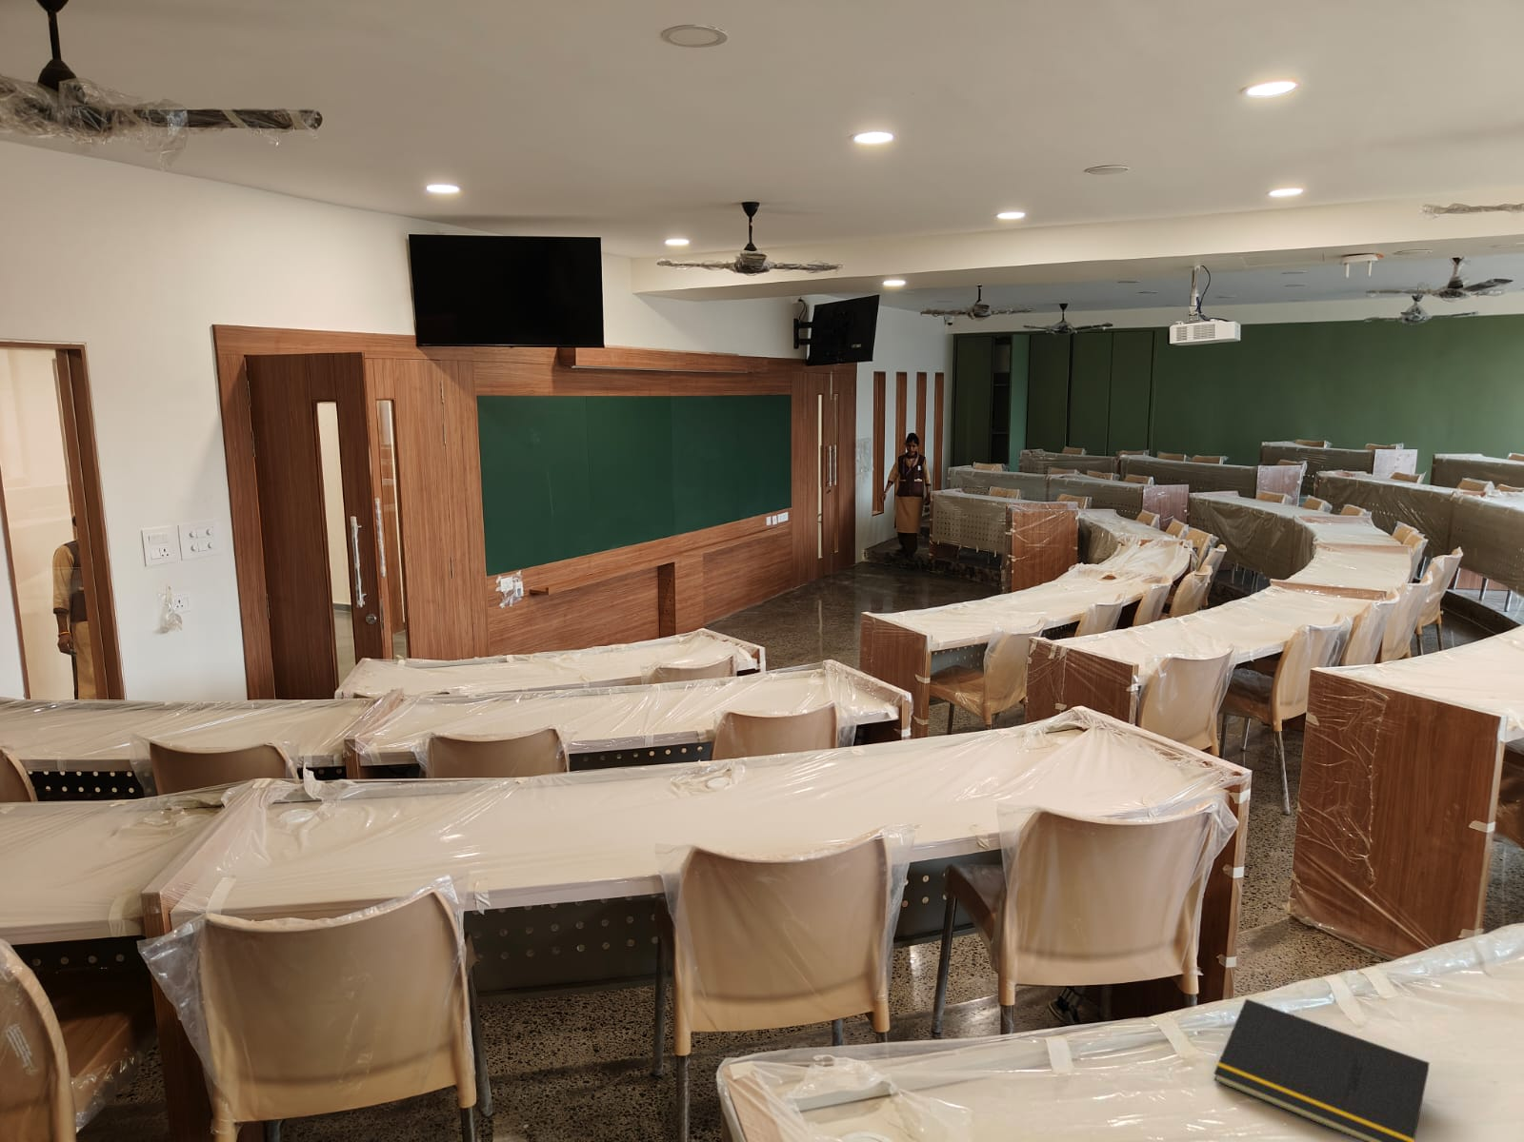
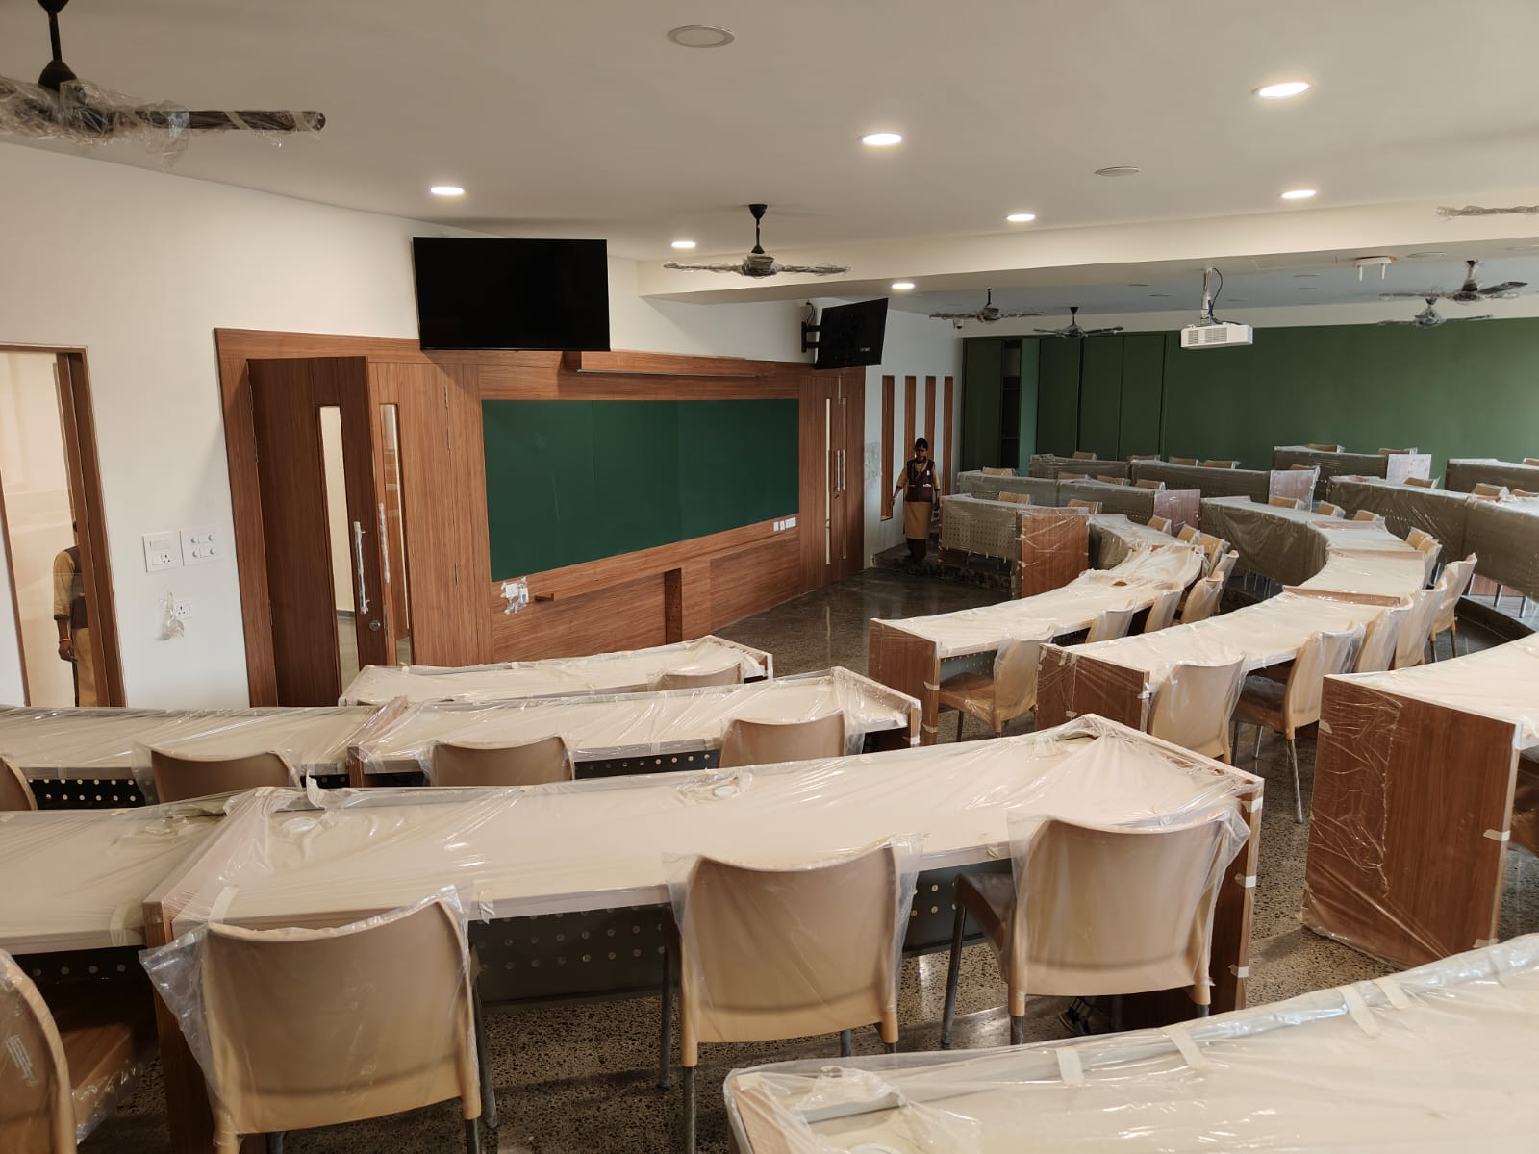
- notepad (1320, 1071)
